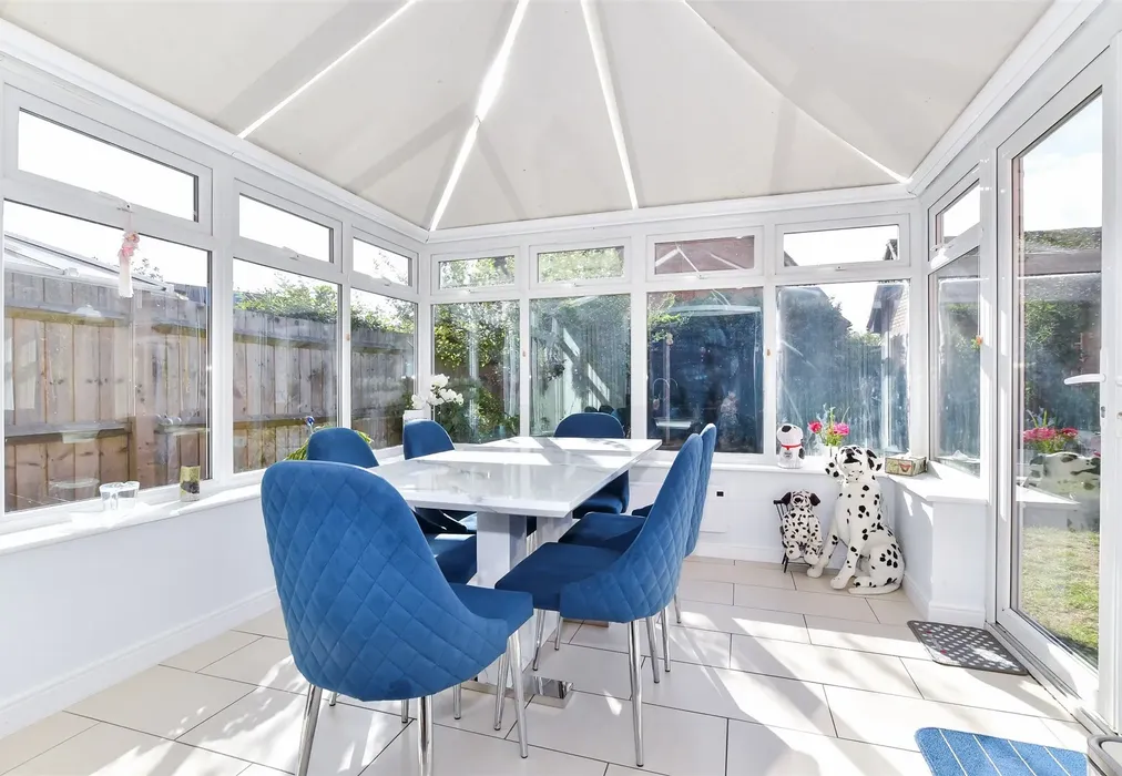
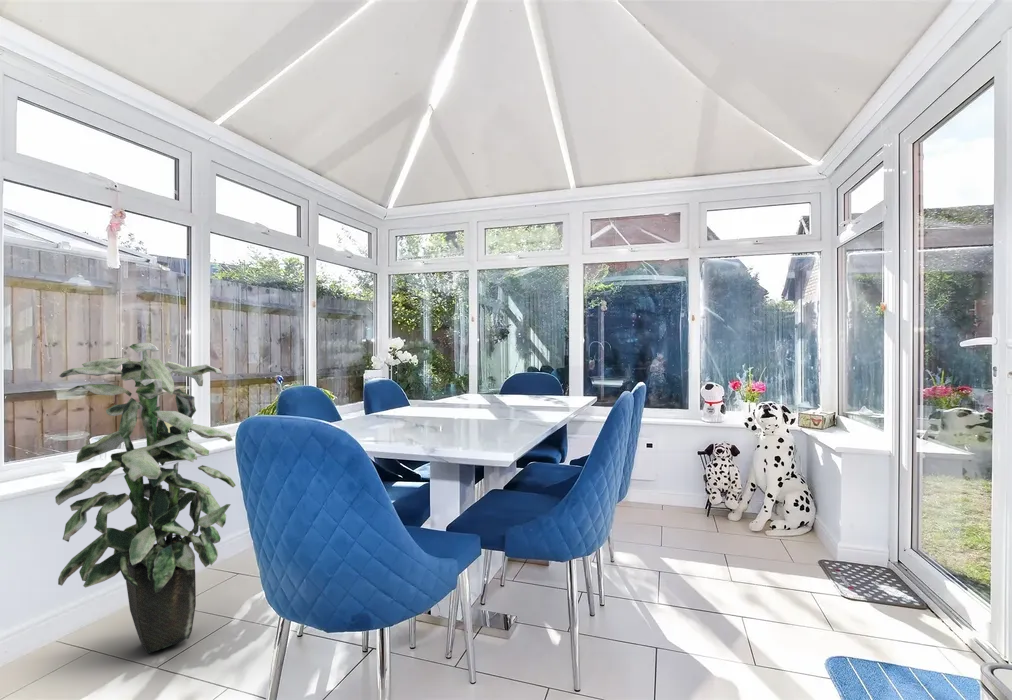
+ indoor plant (148, 492)
